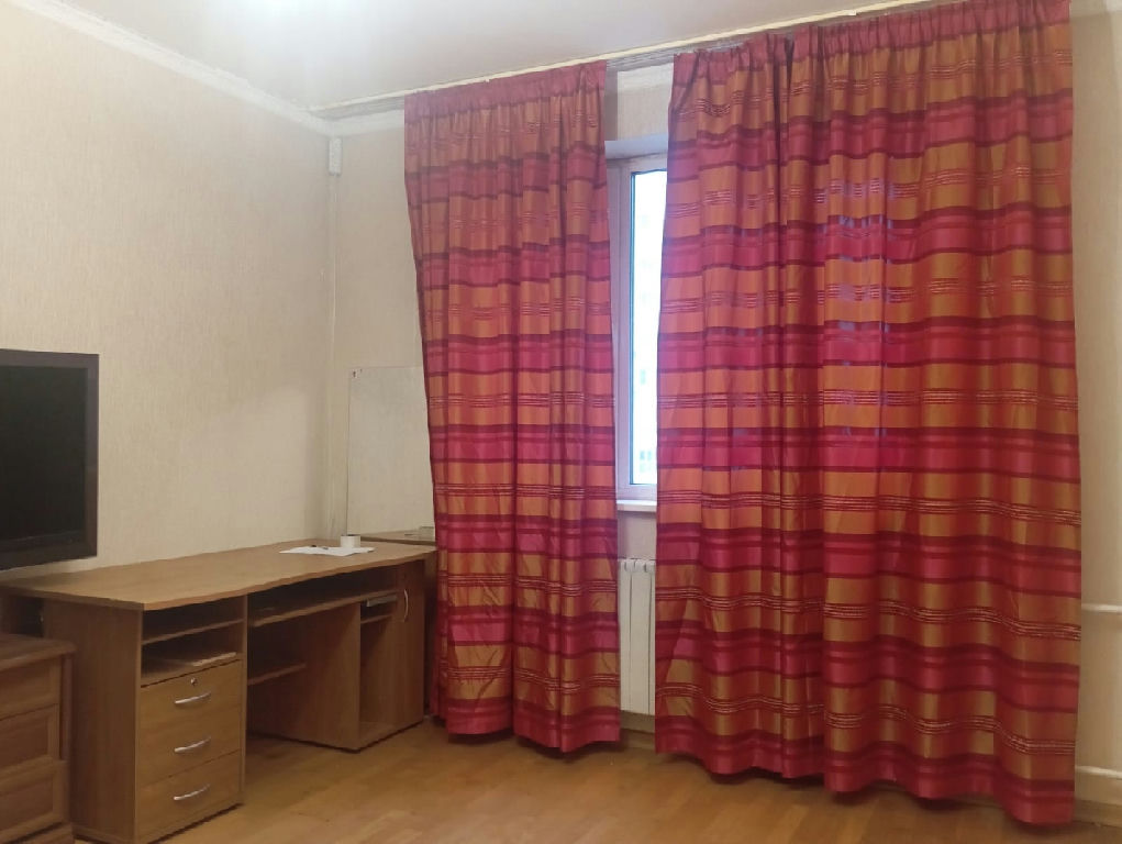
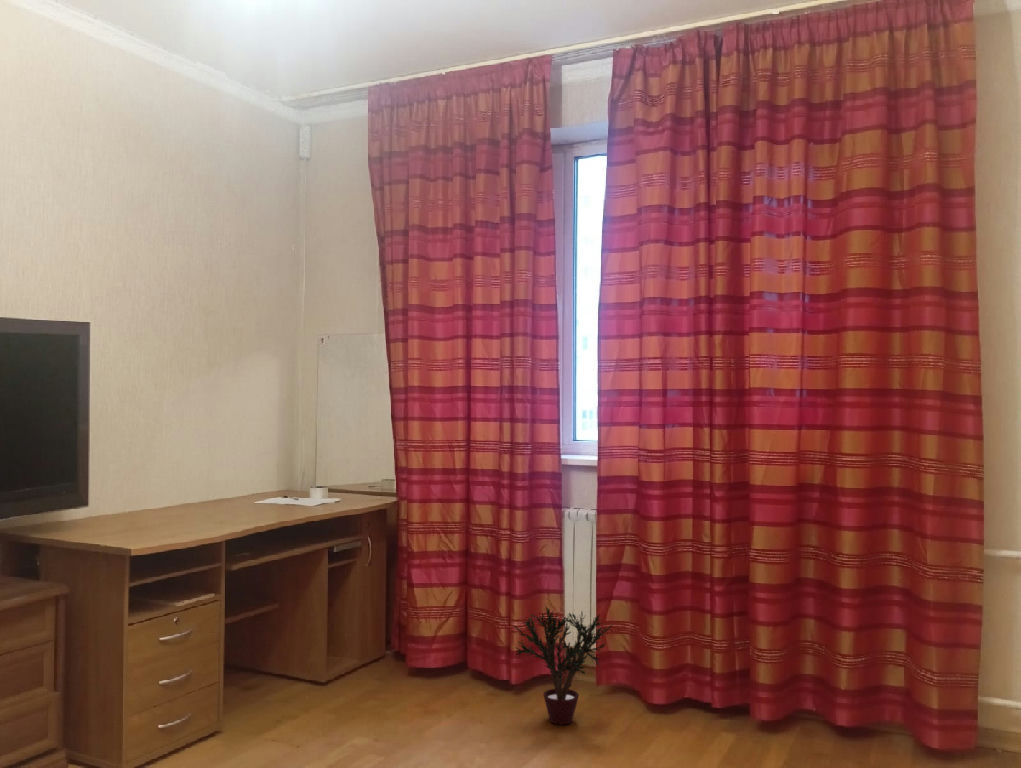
+ potted plant (560, 665)
